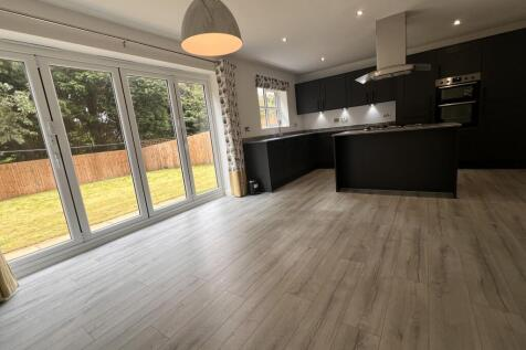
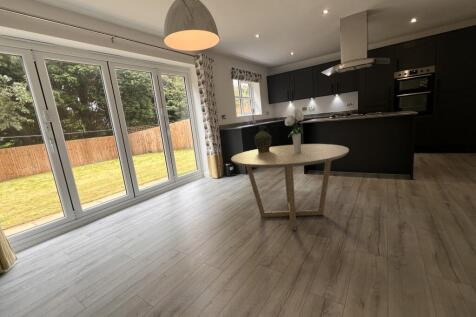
+ dining table (289, 184)
+ bouquet (294, 130)
+ ceramic jug (262, 138)
